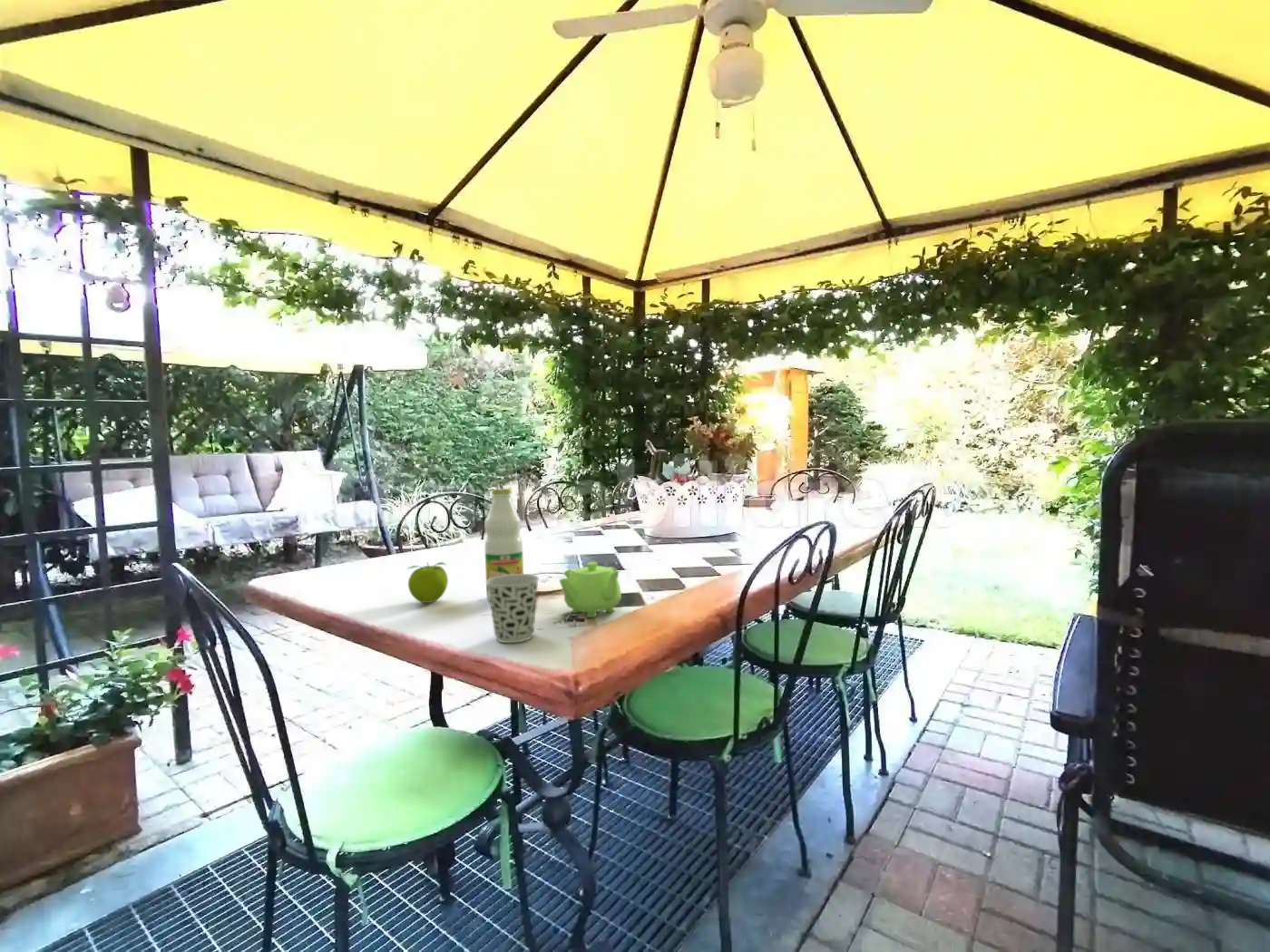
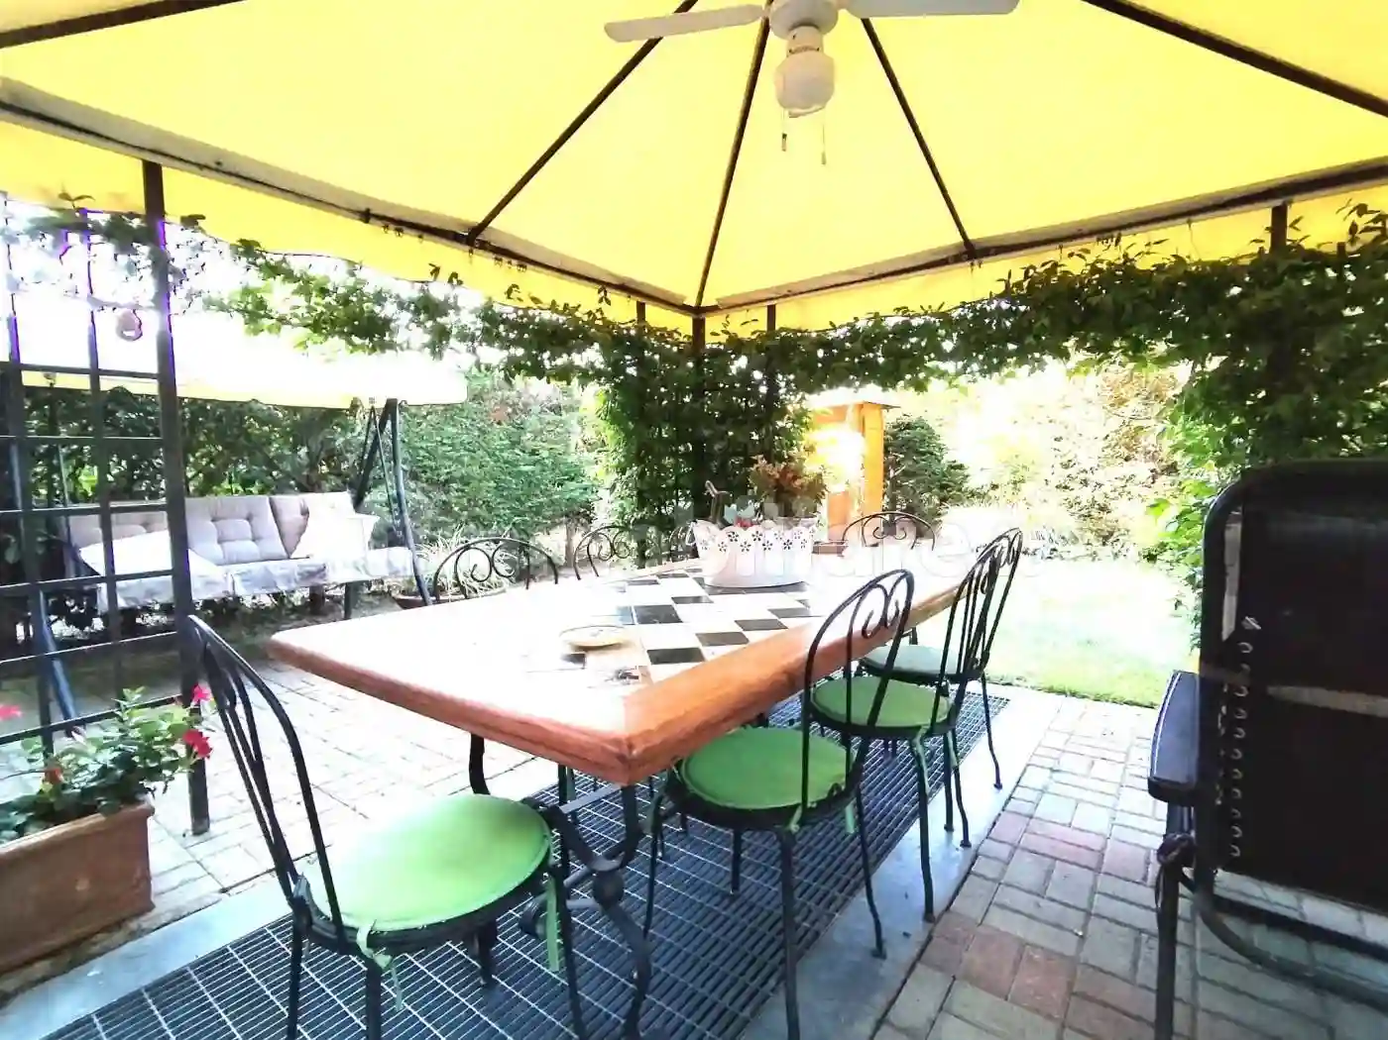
- teapot (590, 588)
- cup (513, 607)
- bottle (503, 543)
- fruit (428, 581)
